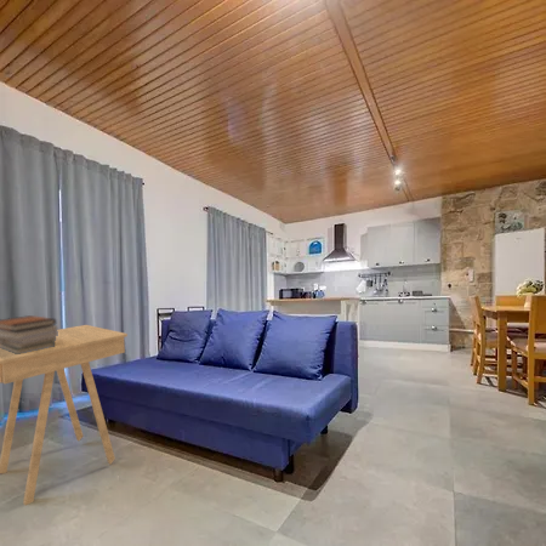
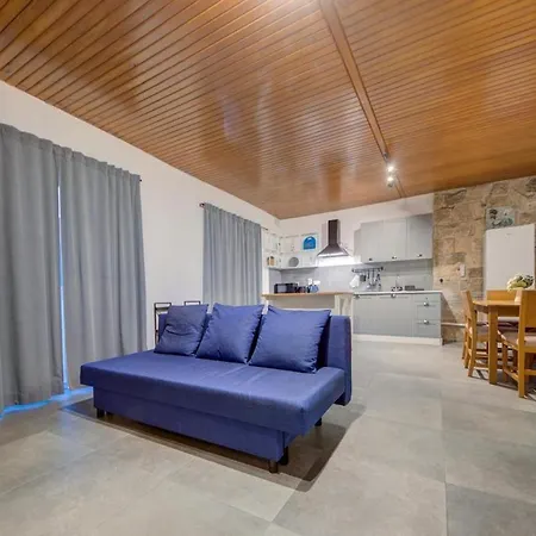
- book stack (24, 332)
- side table (49, 403)
